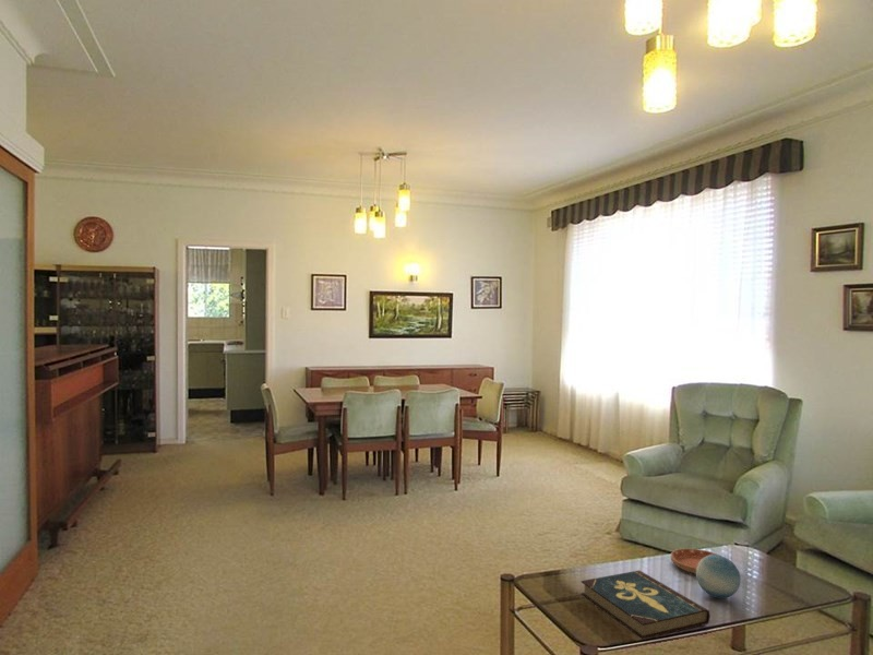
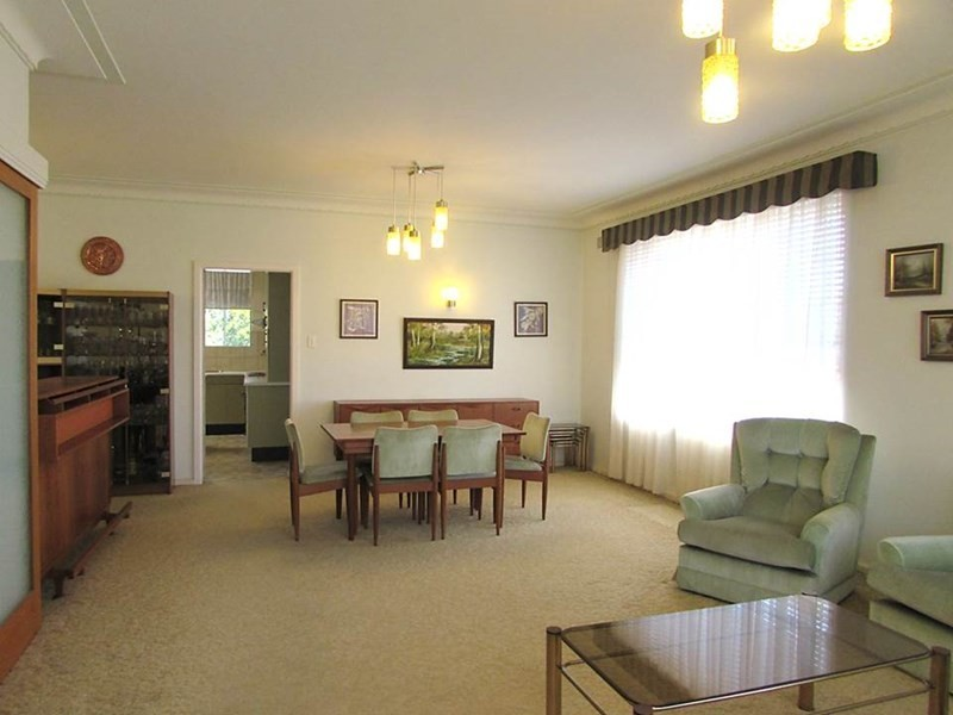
- decorative ball (717, 575)
- saucer (698, 562)
- book (642, 600)
